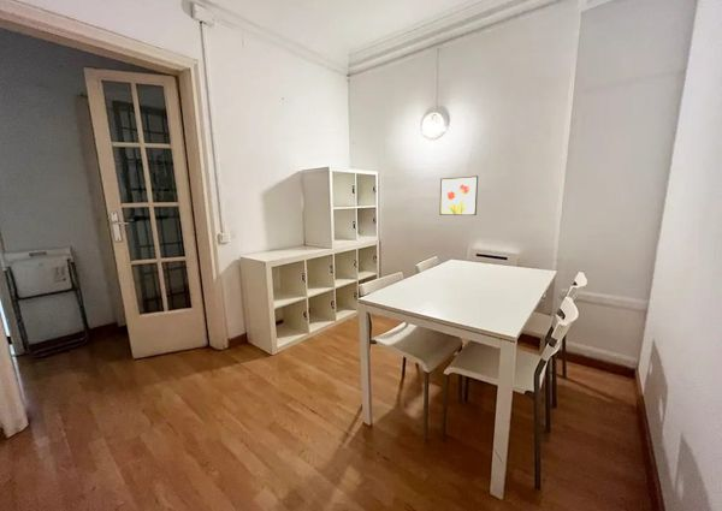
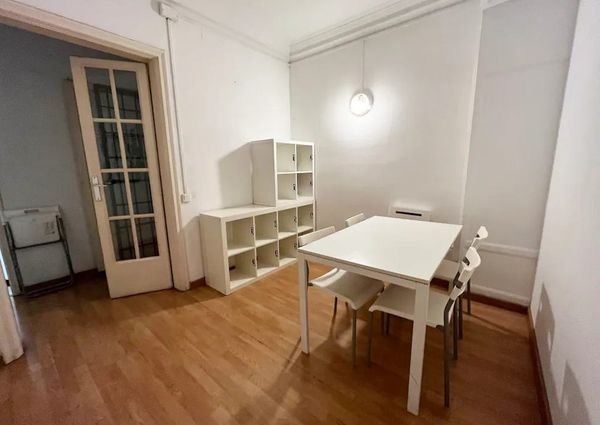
- wall art (457, 196)
